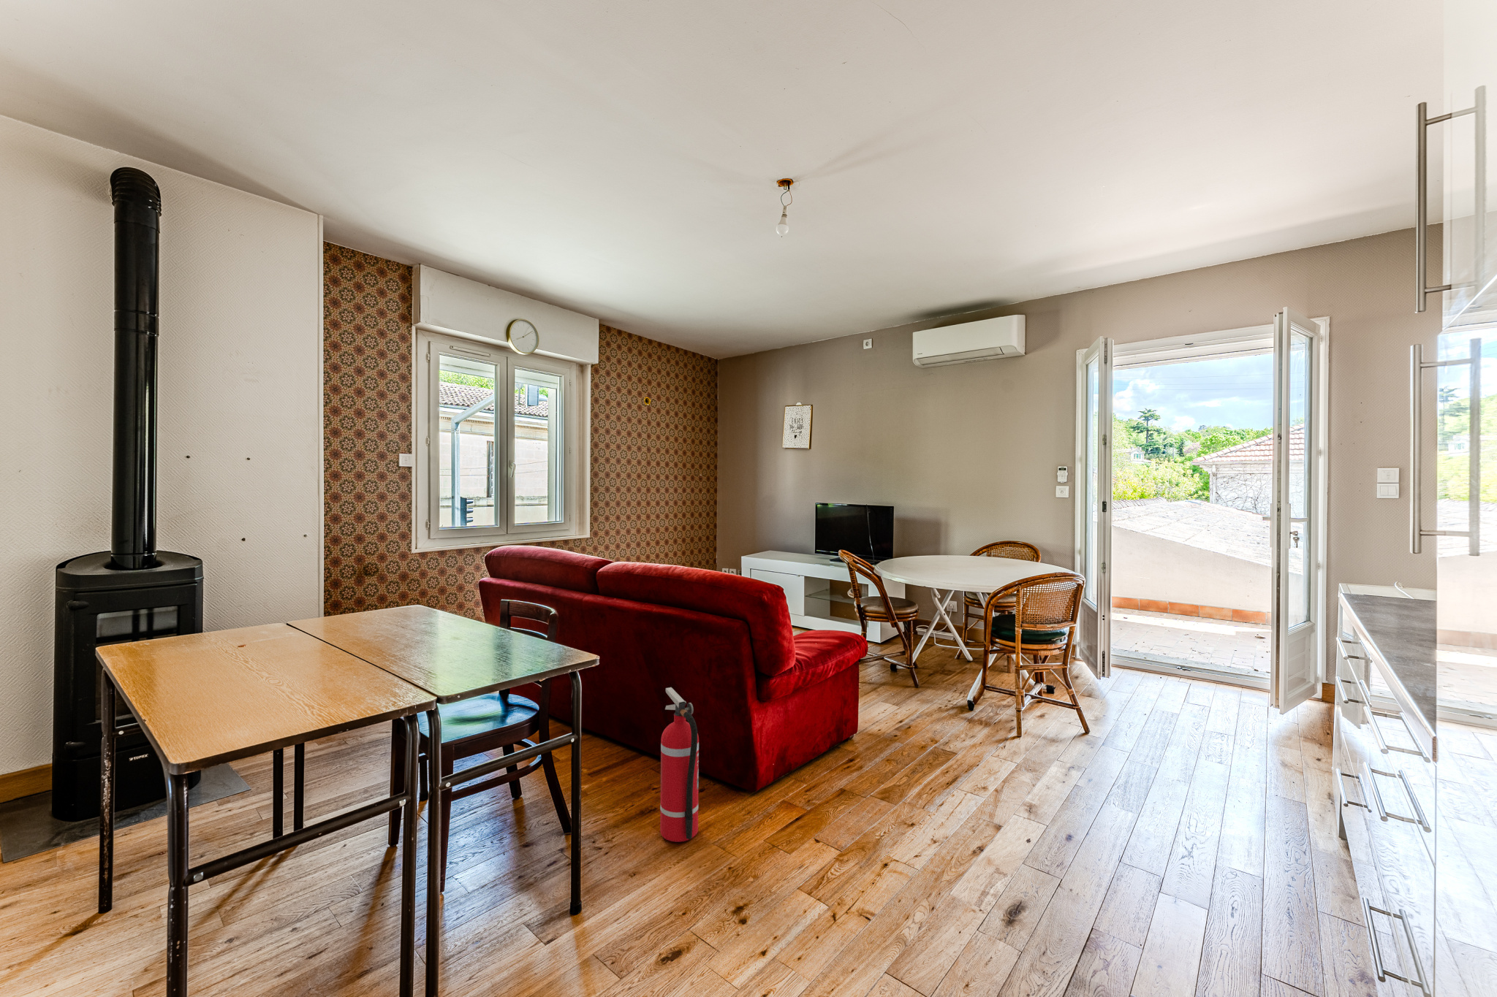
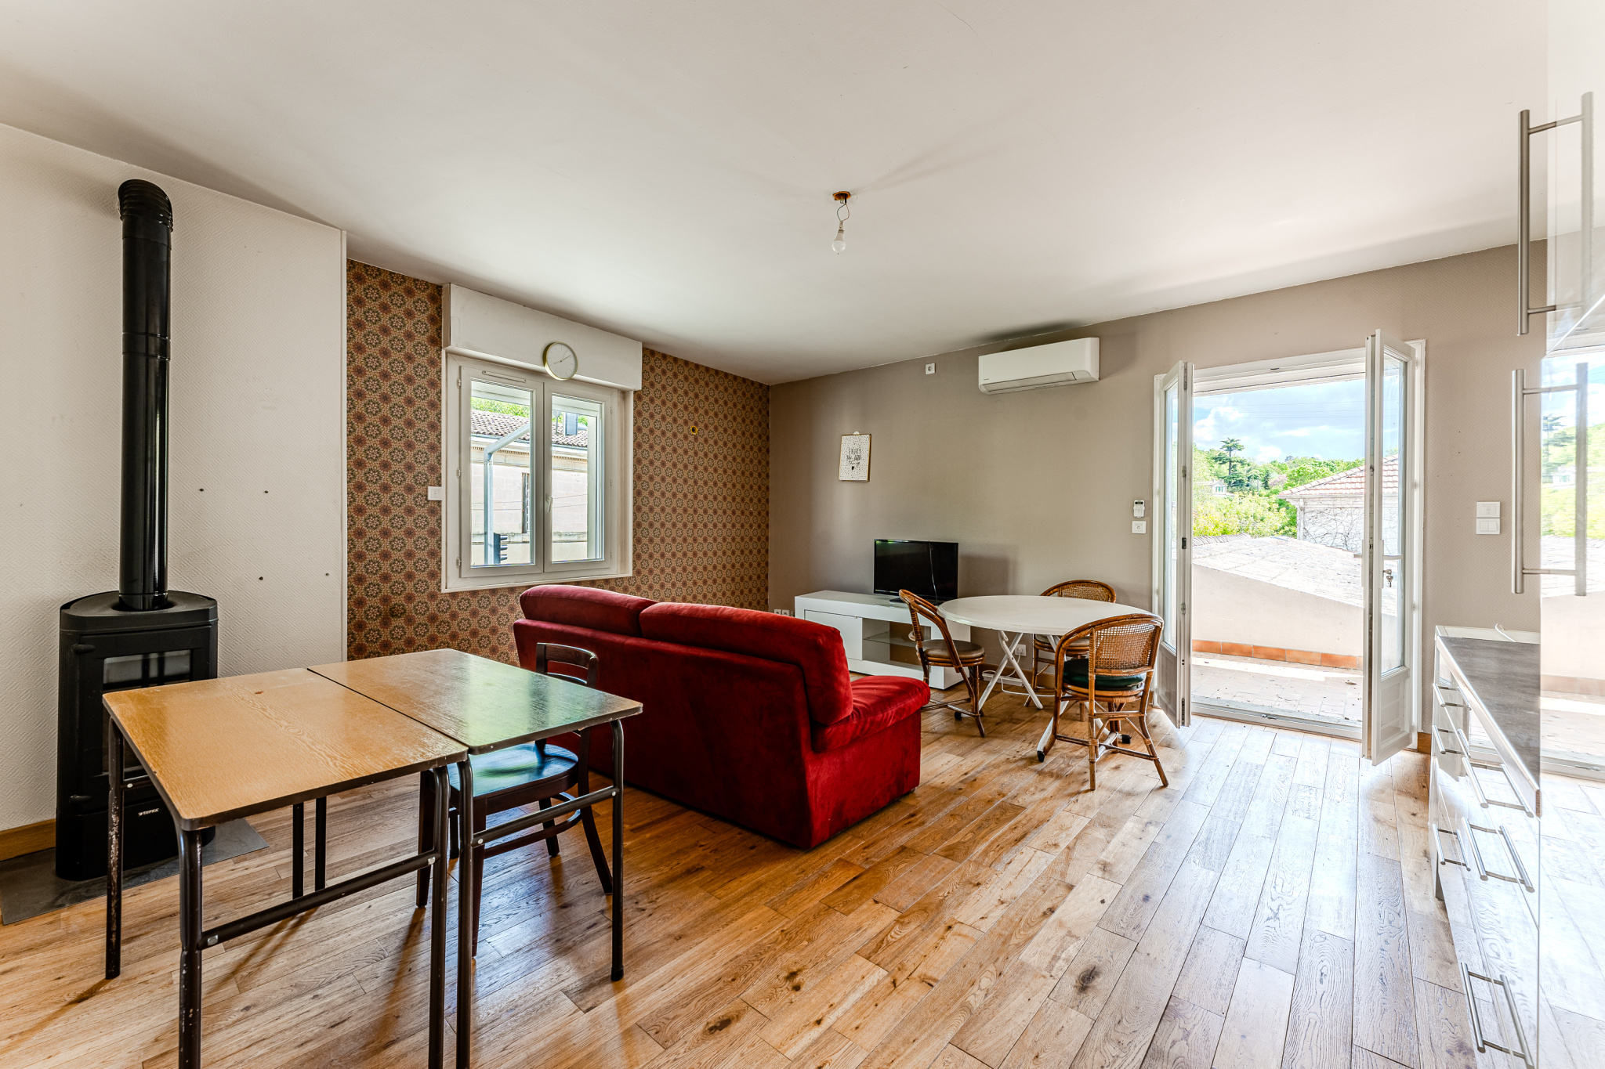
- fire extinguisher (680, 764)
